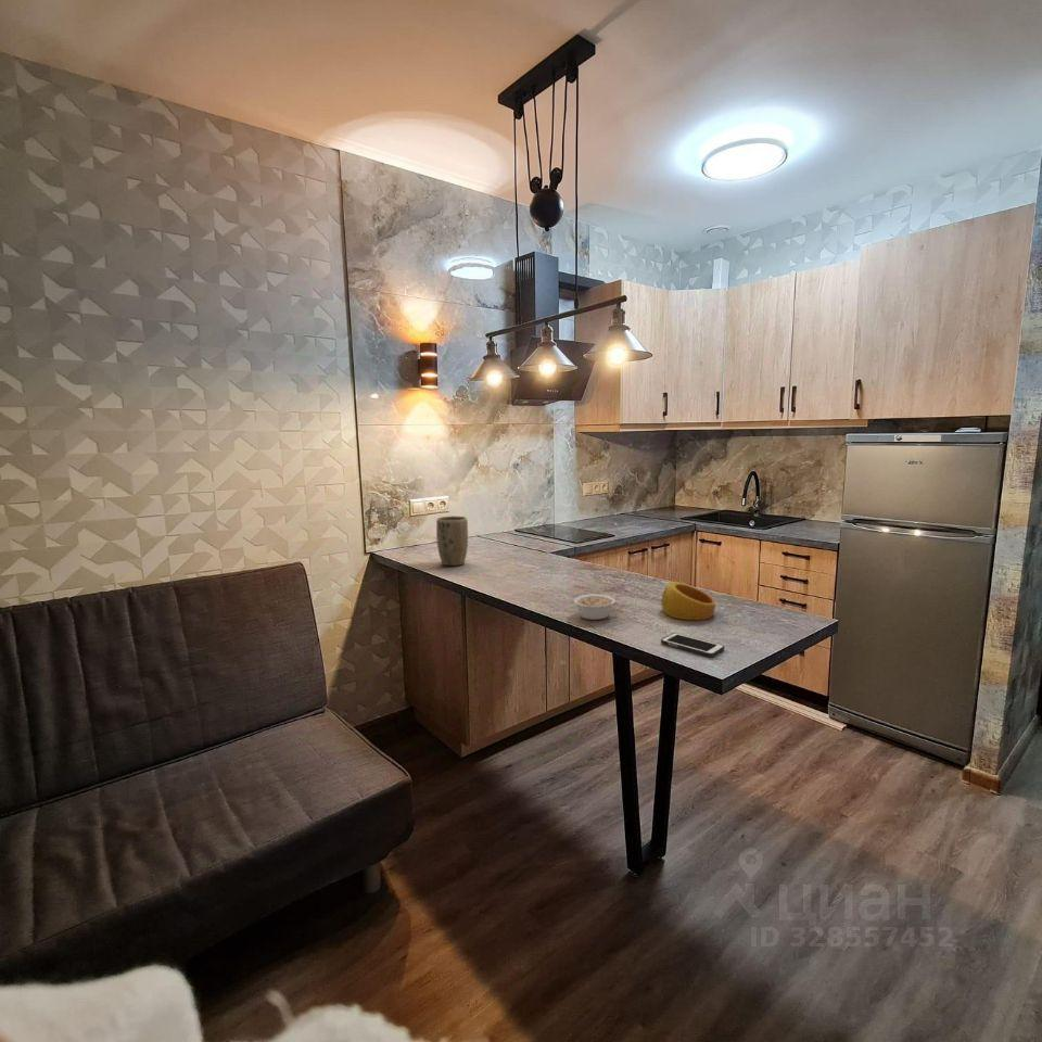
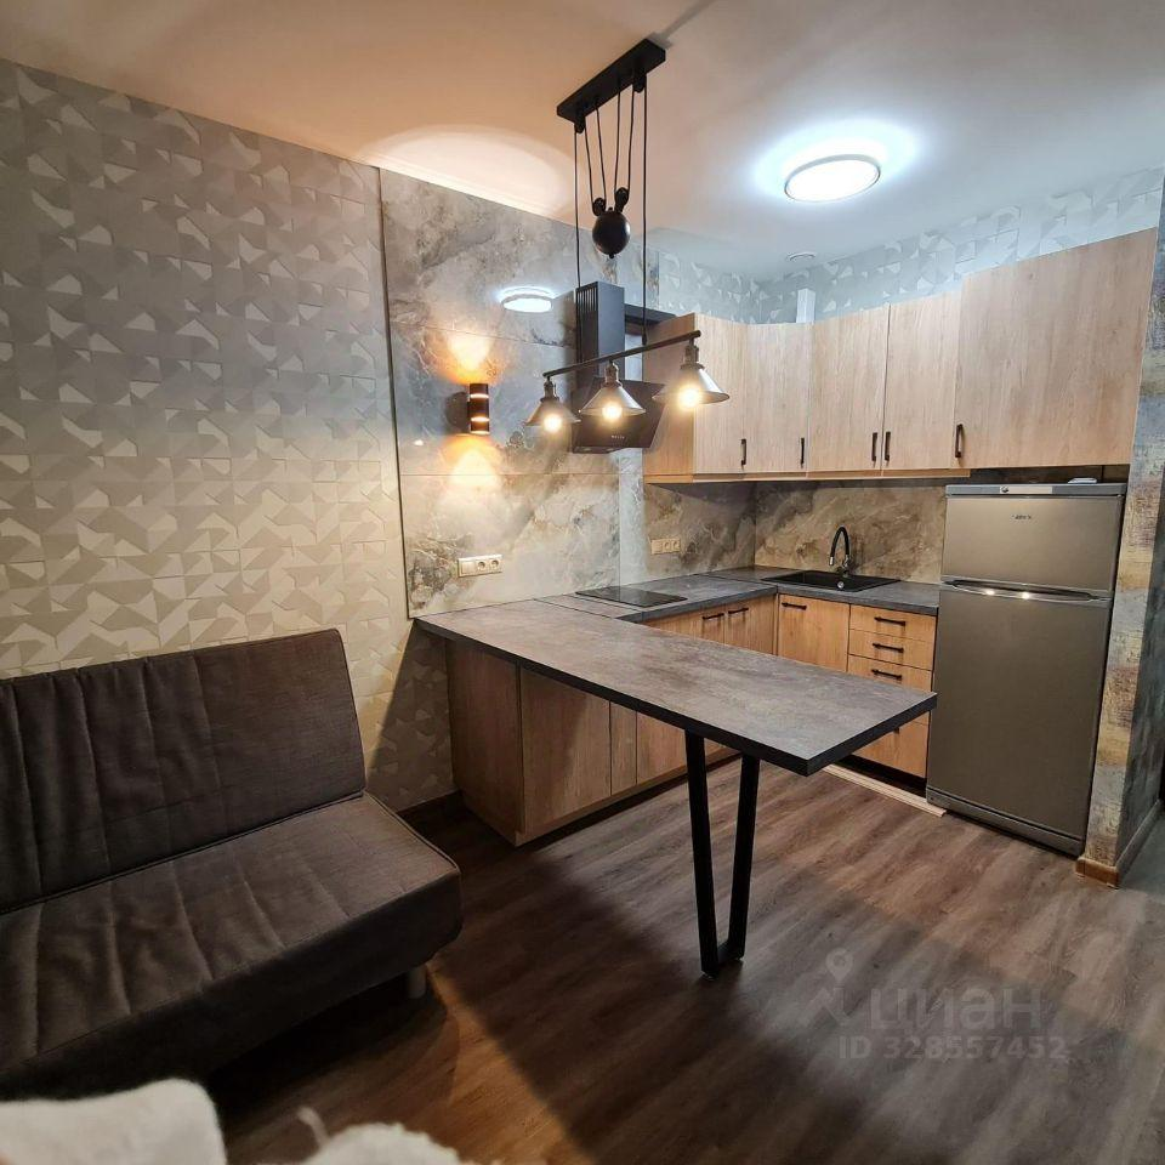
- plant pot (453, 541)
- cell phone (691, 644)
- ring (688, 598)
- legume (595, 606)
